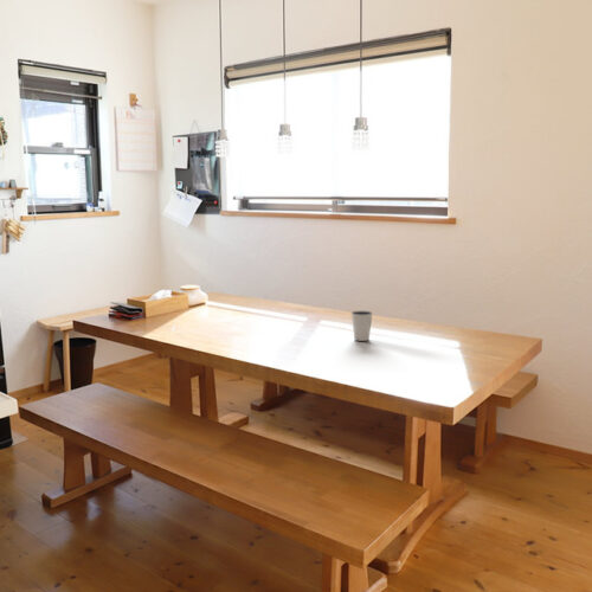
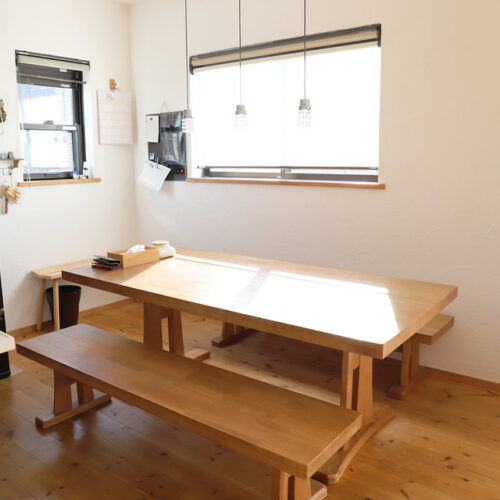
- dixie cup (361, 326)
